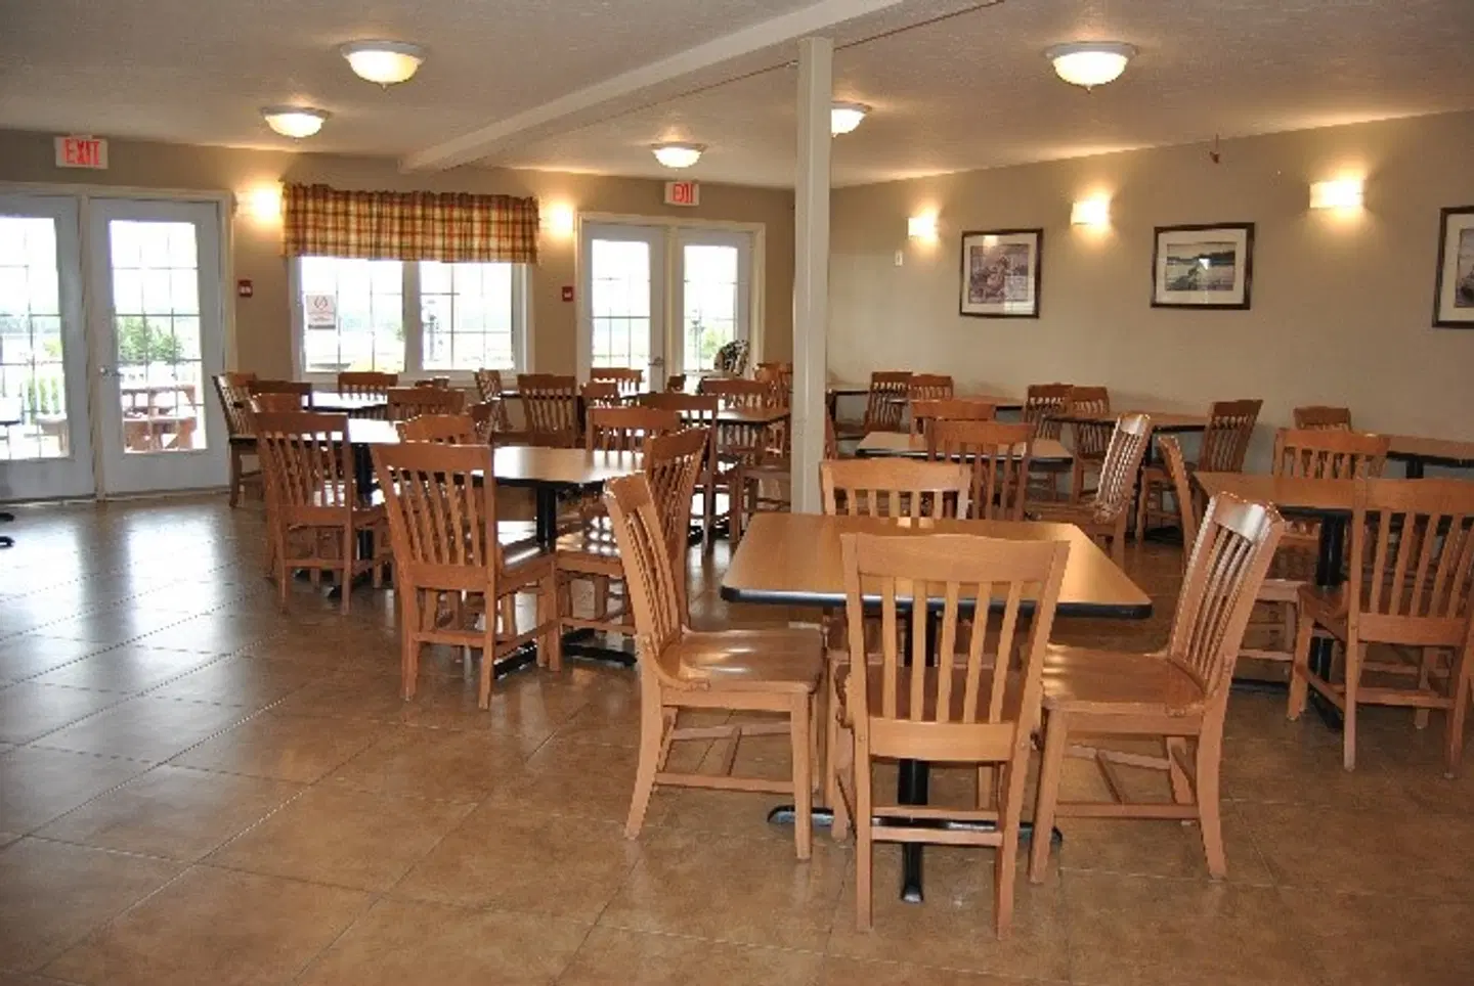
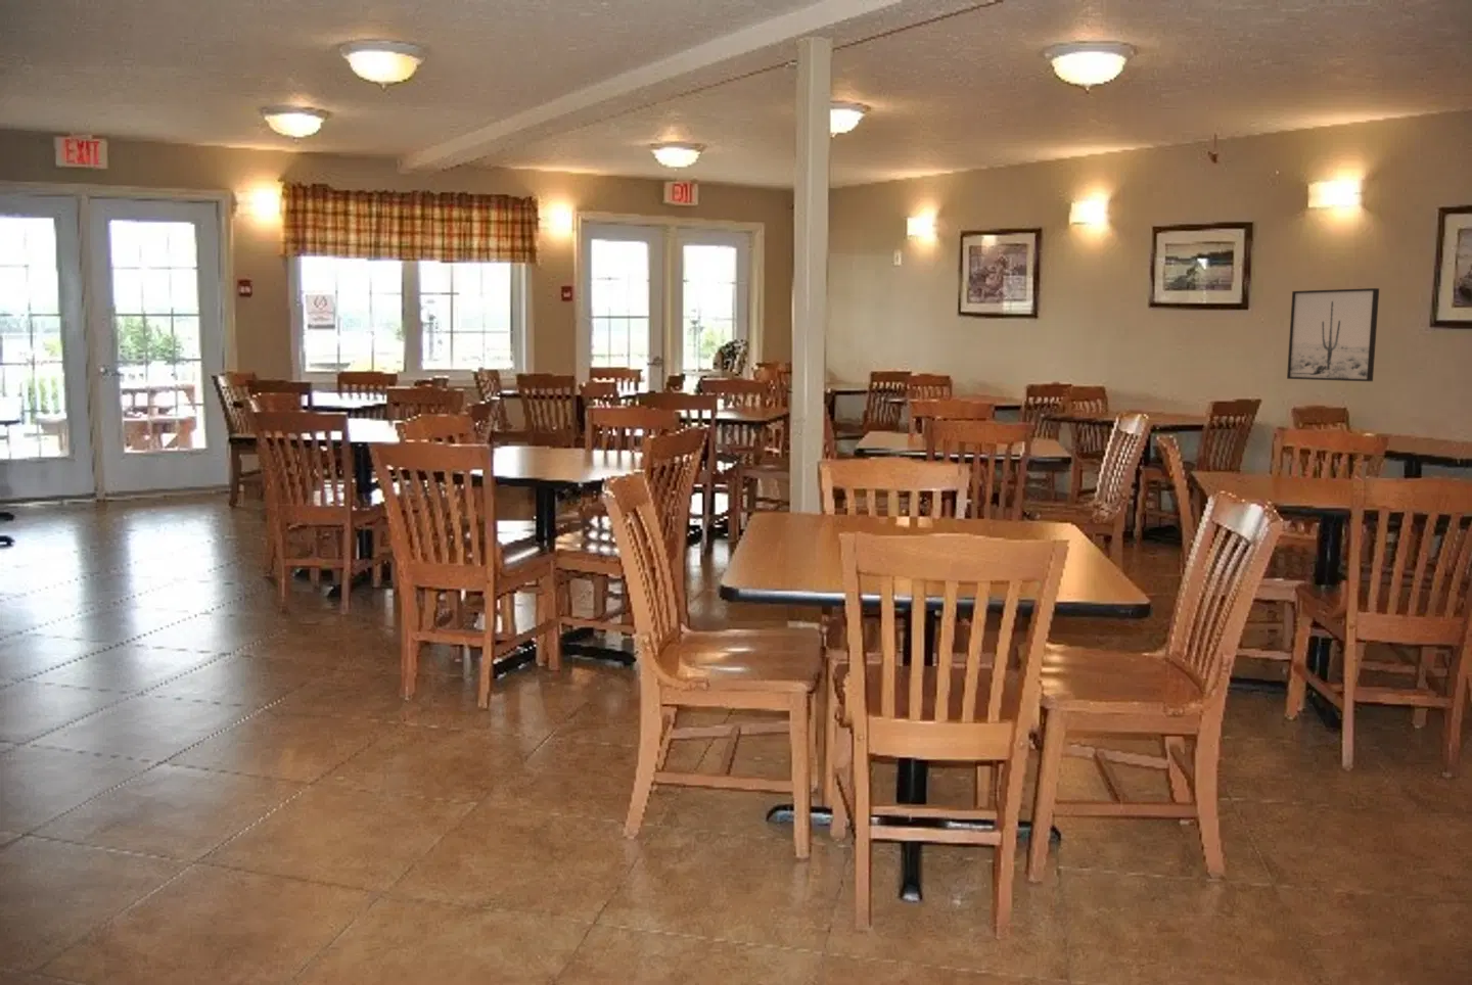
+ wall art (1331, 335)
